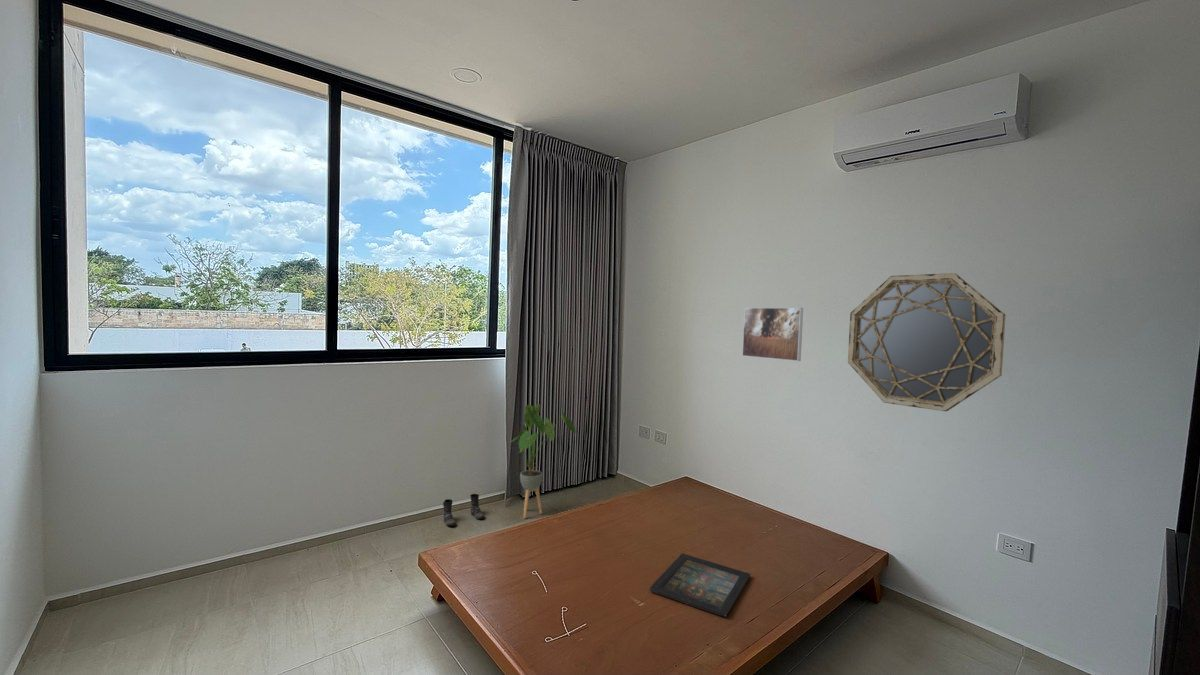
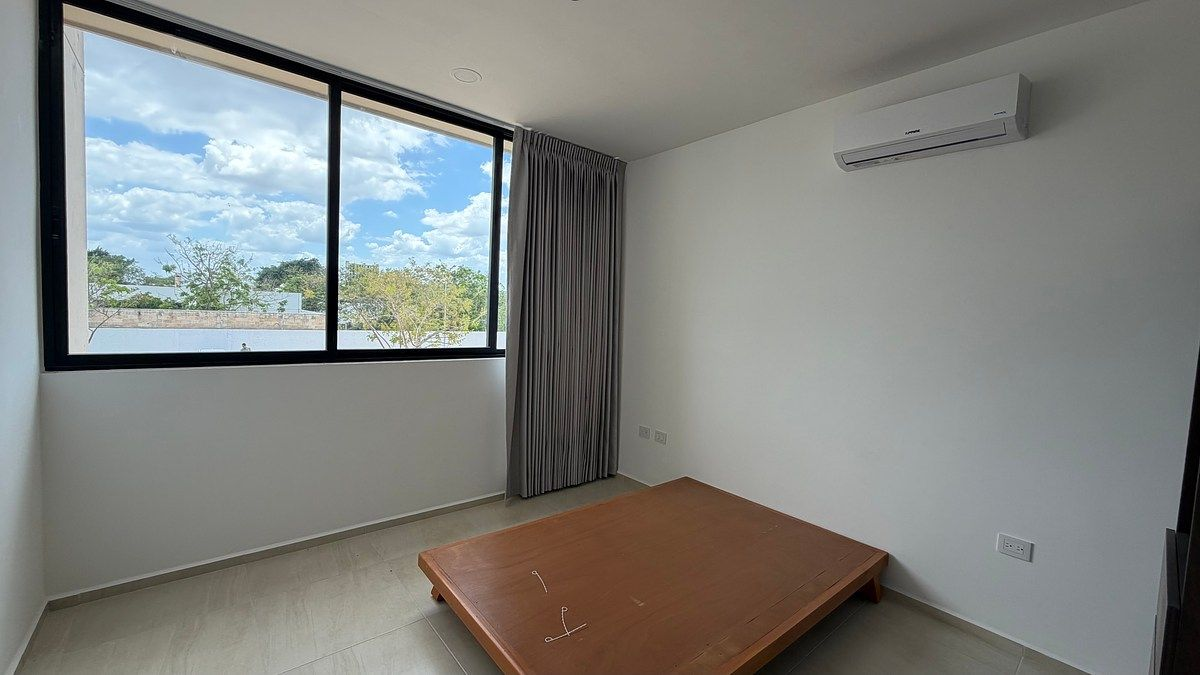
- house plant (534, 457)
- home mirror (918, 341)
- icon panel (701, 581)
- boots (471, 510)
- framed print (771, 333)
